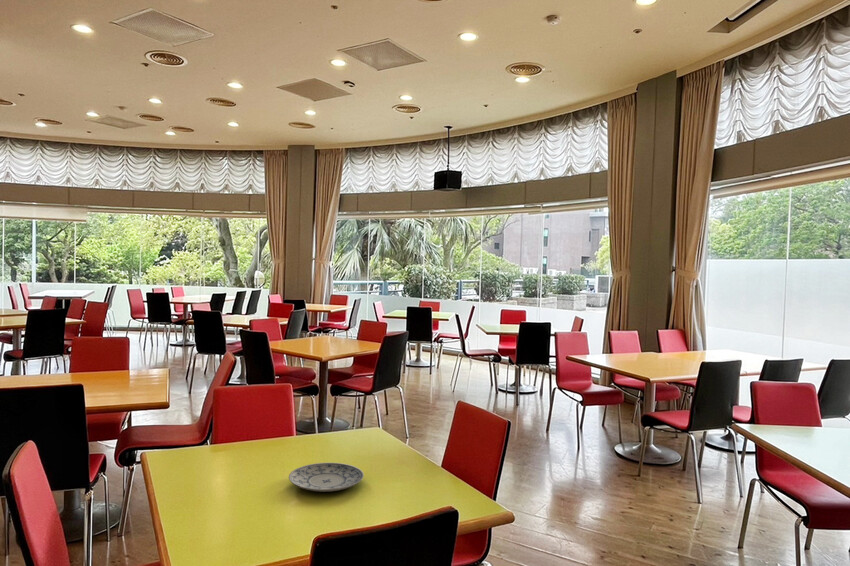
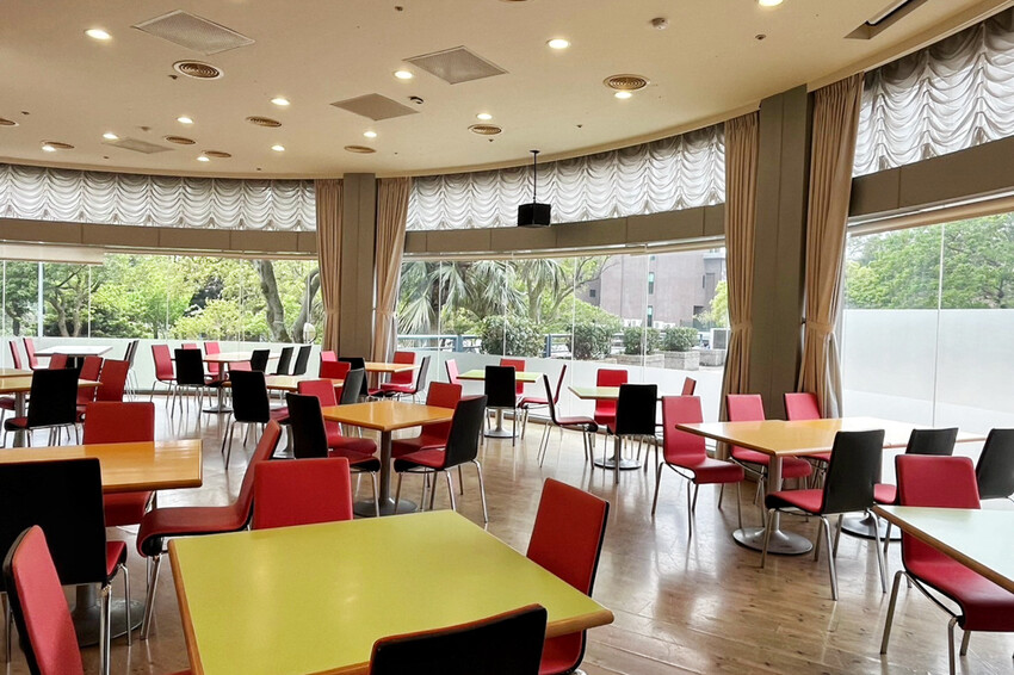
- plate (326, 479)
